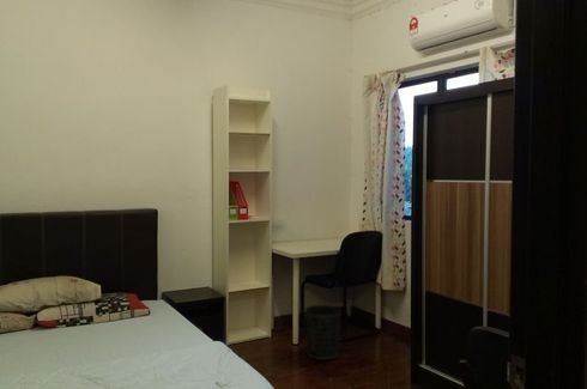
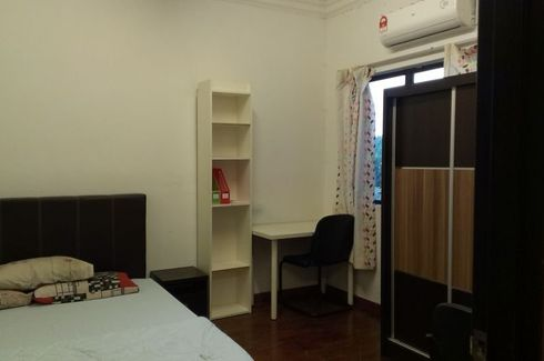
- wastebasket (322, 332)
